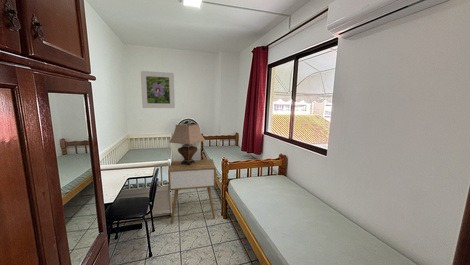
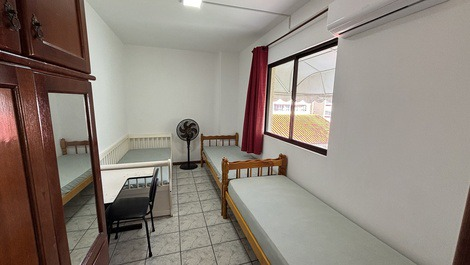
- table lamp (187, 144)
- nightstand (193, 188)
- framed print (158, 90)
